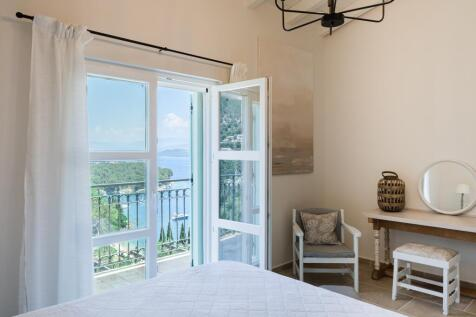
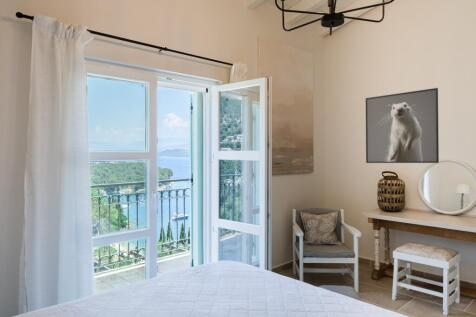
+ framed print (399, 128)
